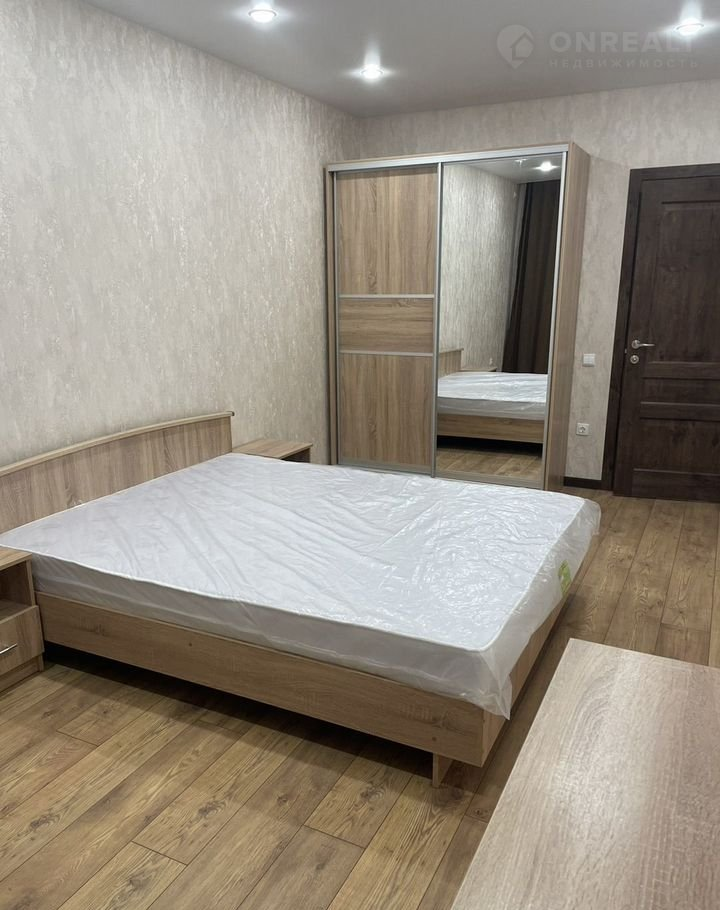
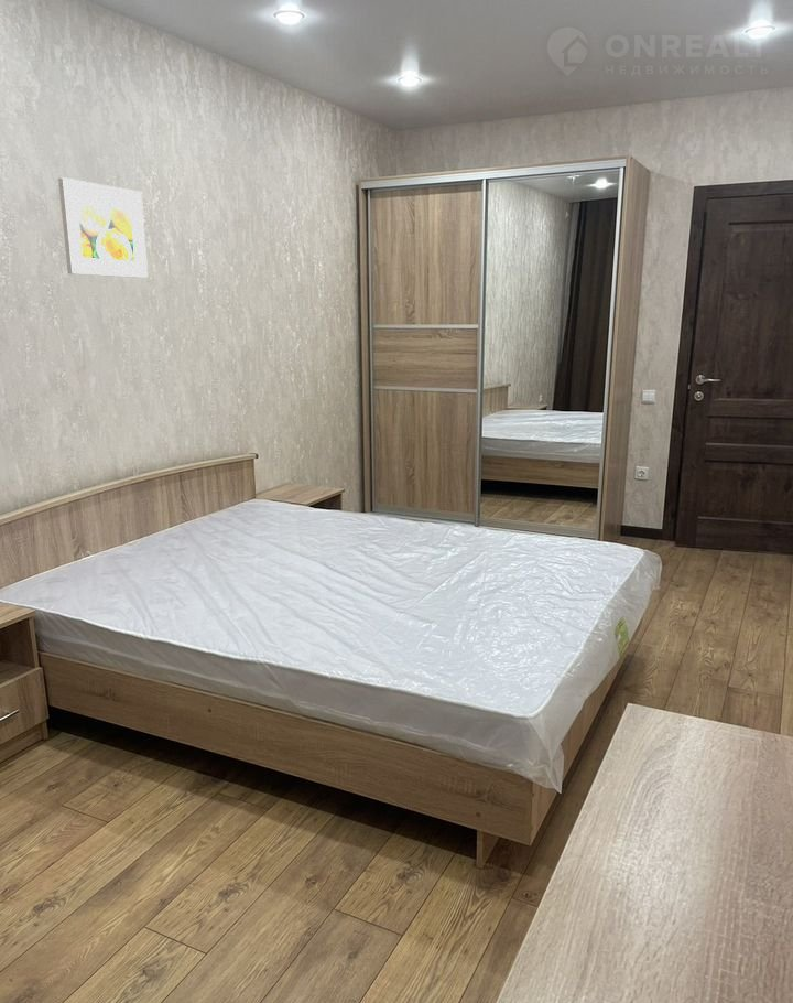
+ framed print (106, 230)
